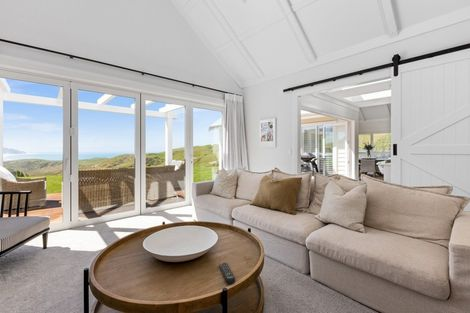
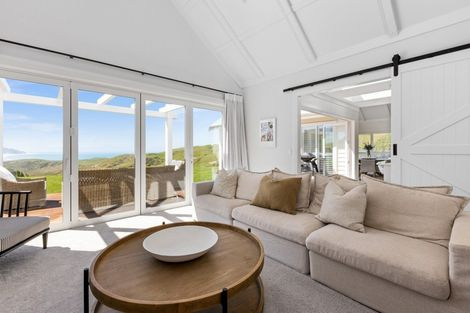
- remote control (226, 271)
